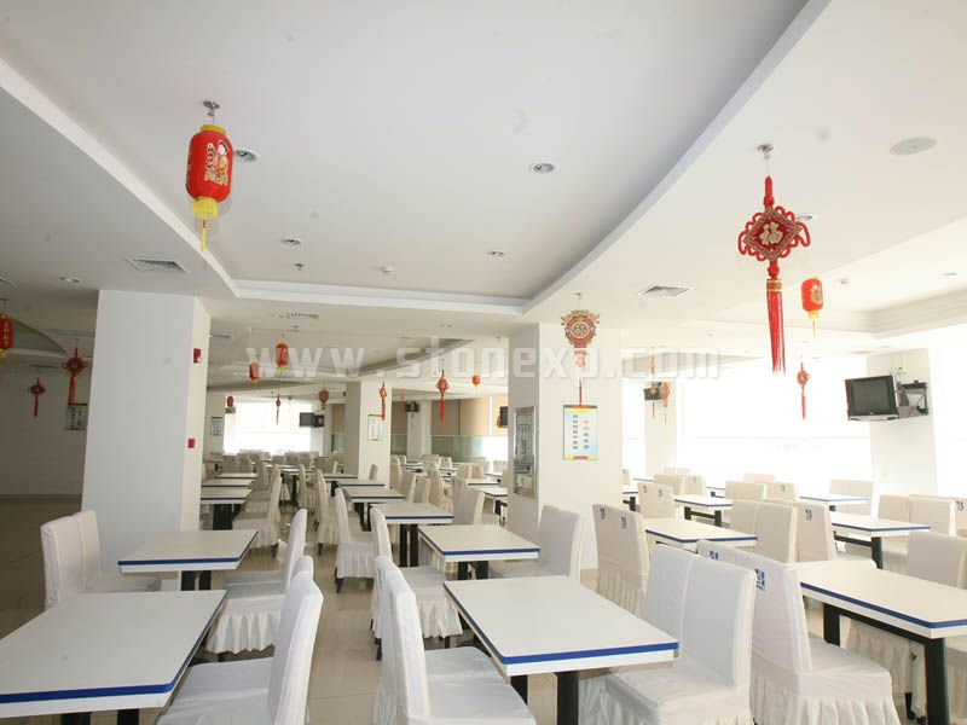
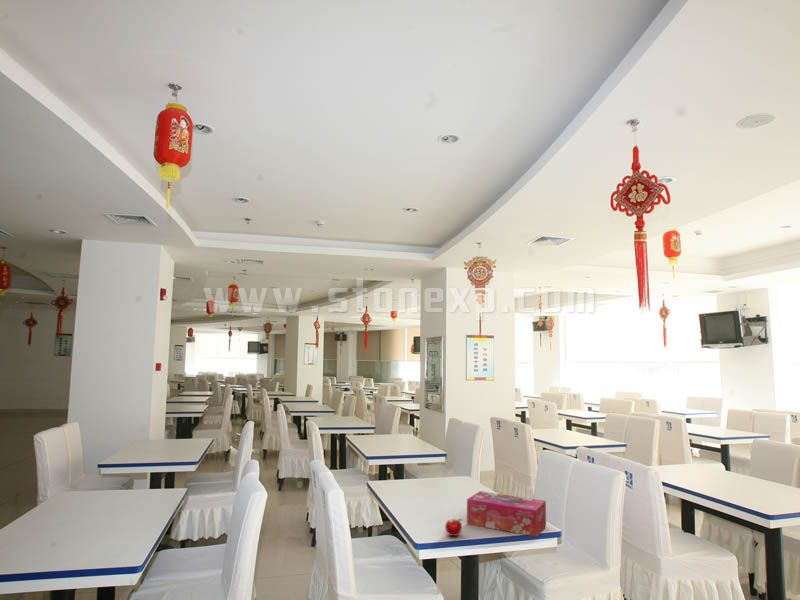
+ apple (455, 526)
+ tissue box (506, 512)
